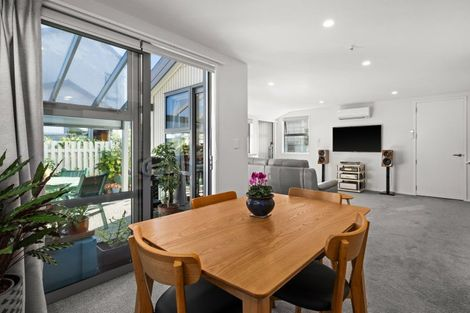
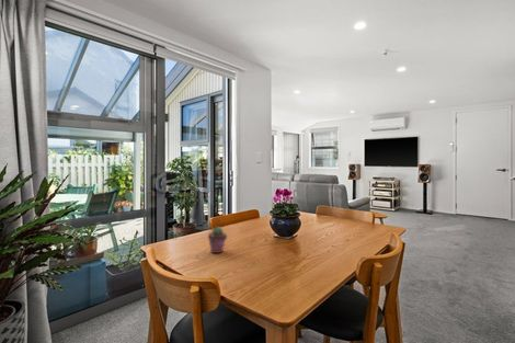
+ potted succulent (217, 238)
